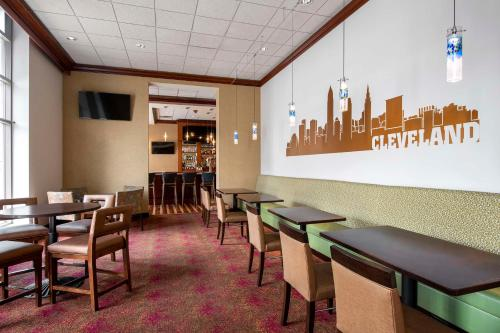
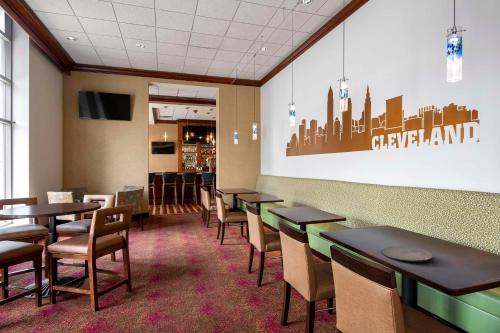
+ plate (406, 253)
